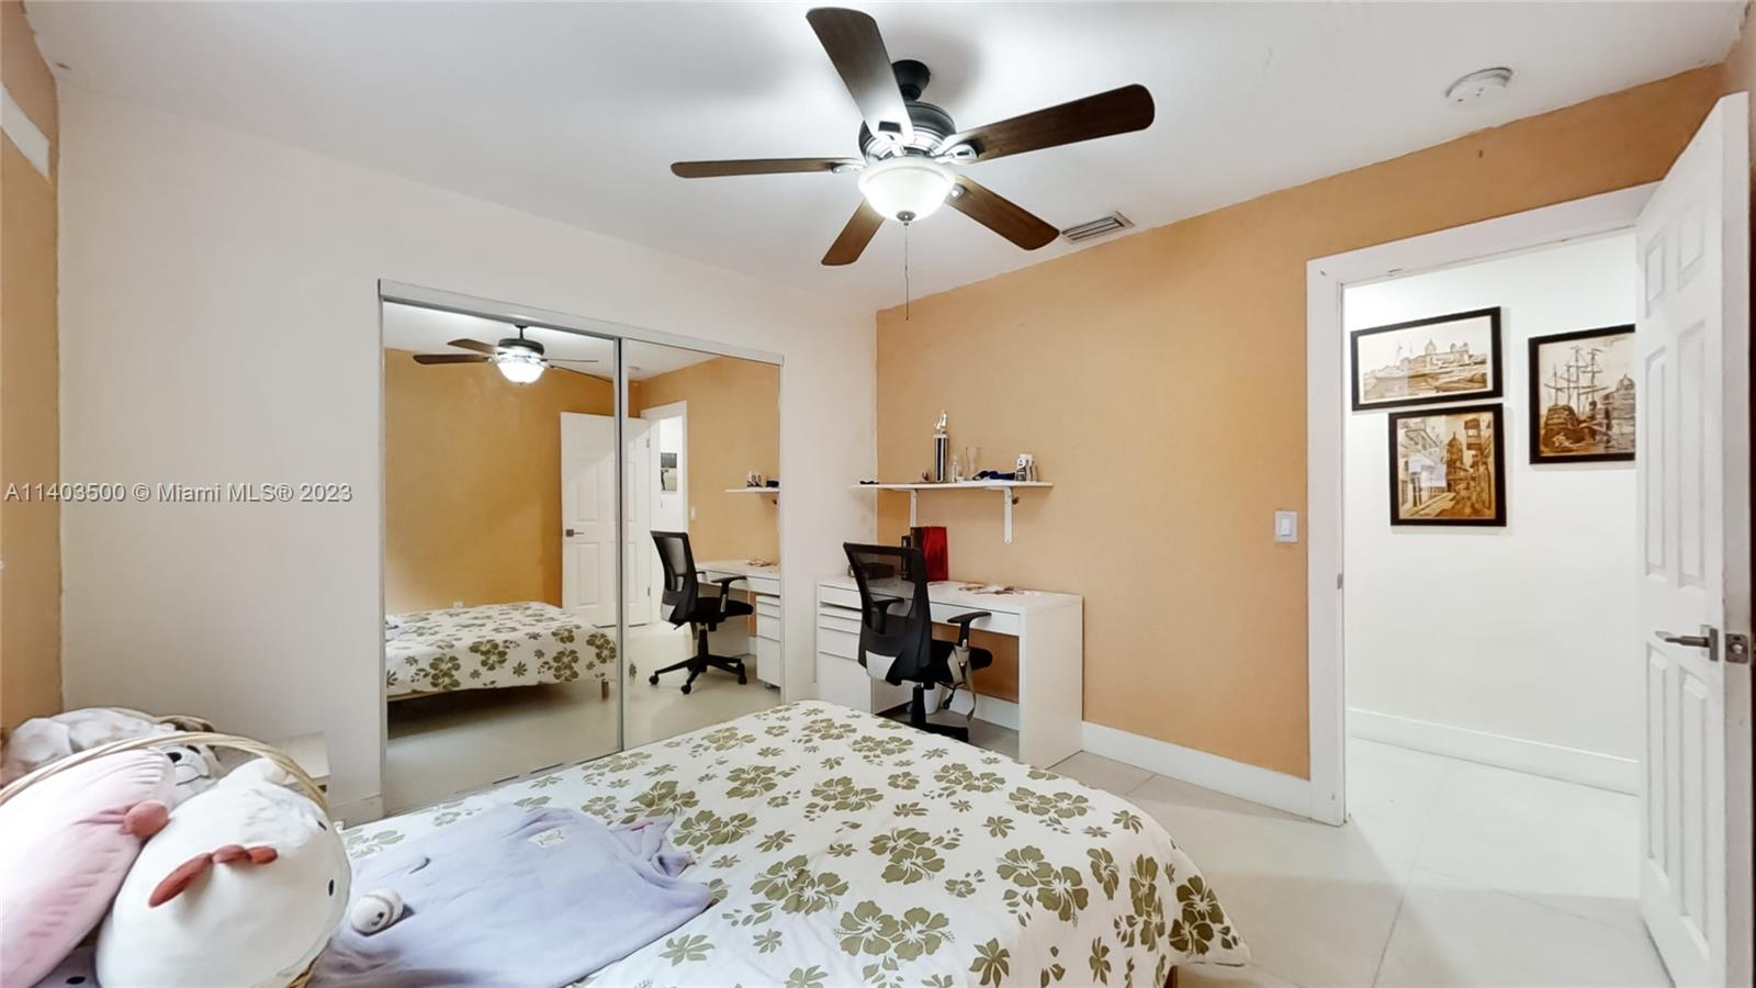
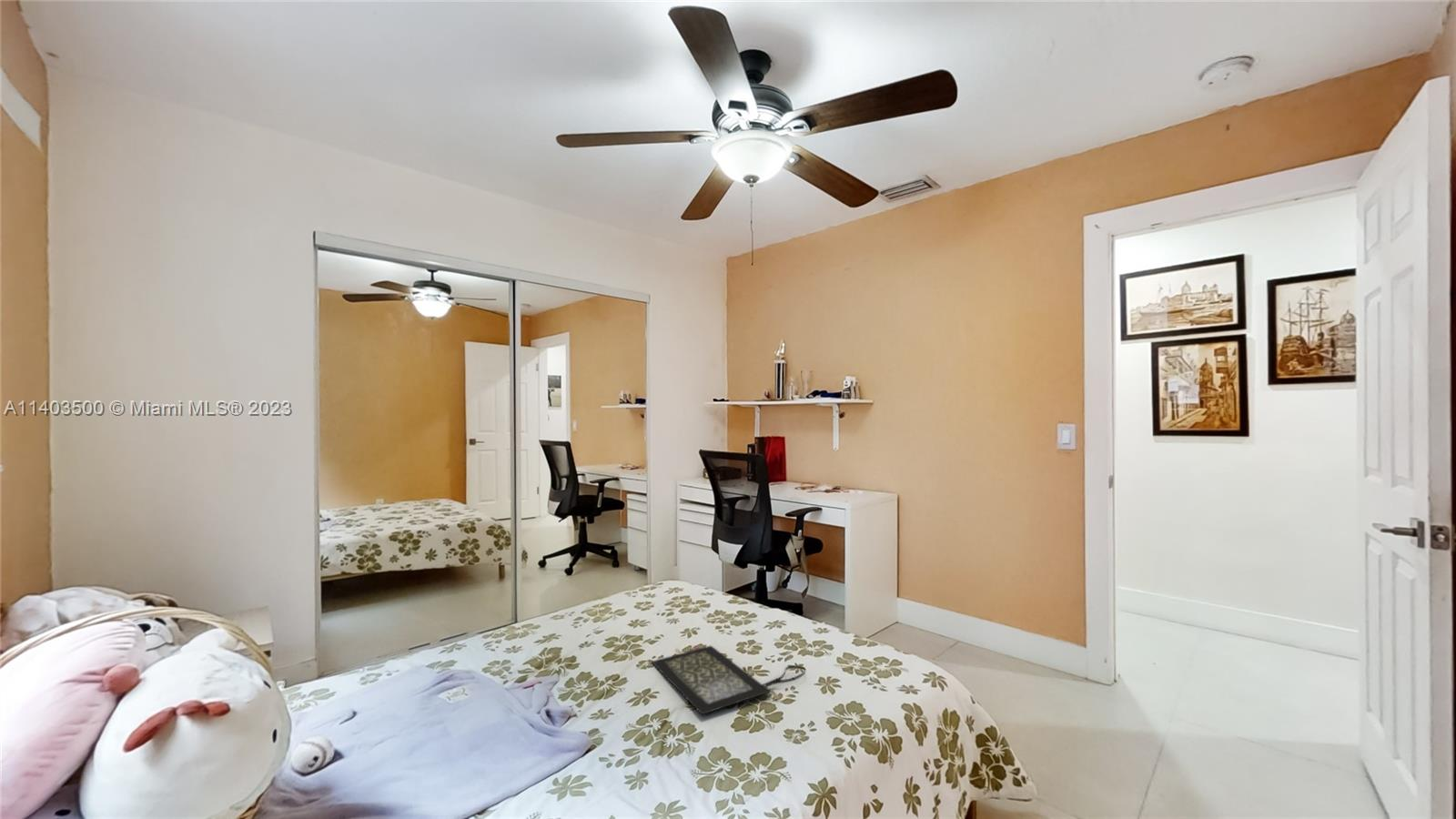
+ clutch bag (713, 676)
